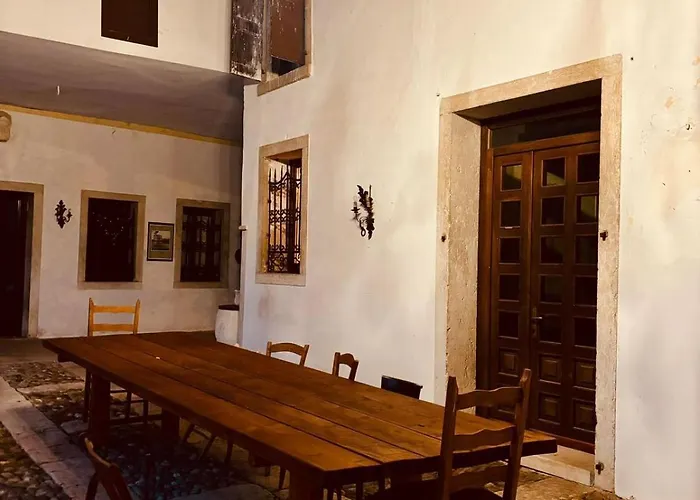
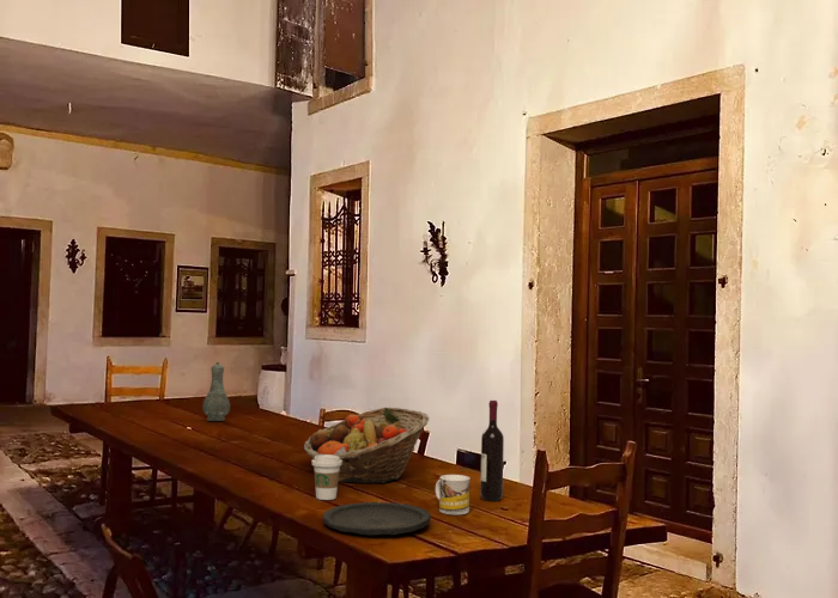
+ mug (450, 493)
+ vase (217, 391)
+ coffee cup (326, 476)
+ plate (376, 518)
+ wine bottle (492, 448)
+ fruit basket (366, 443)
